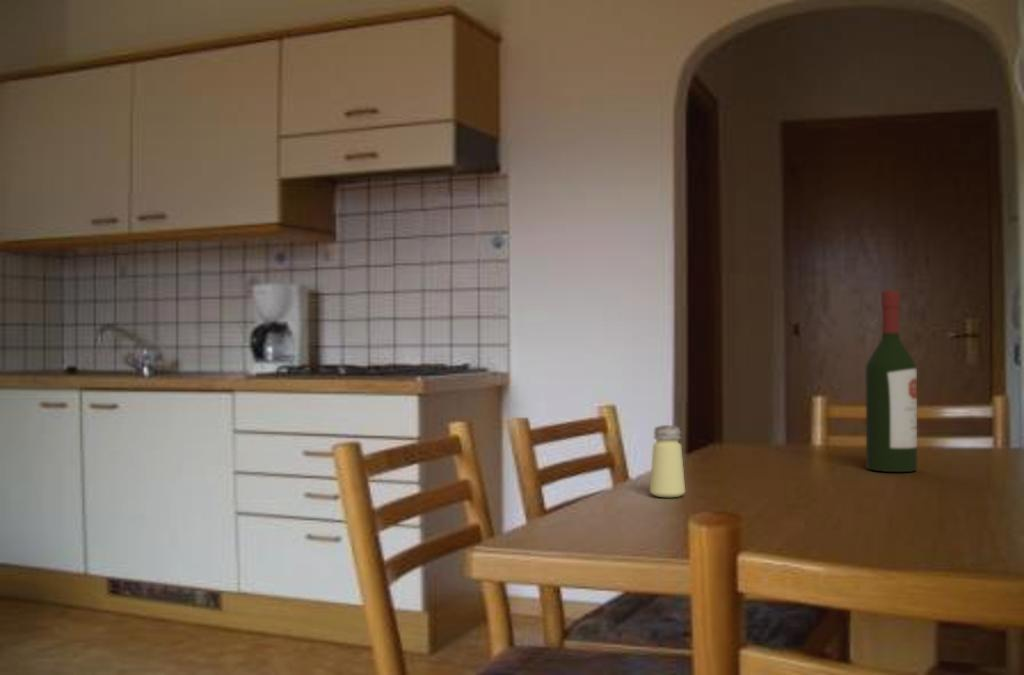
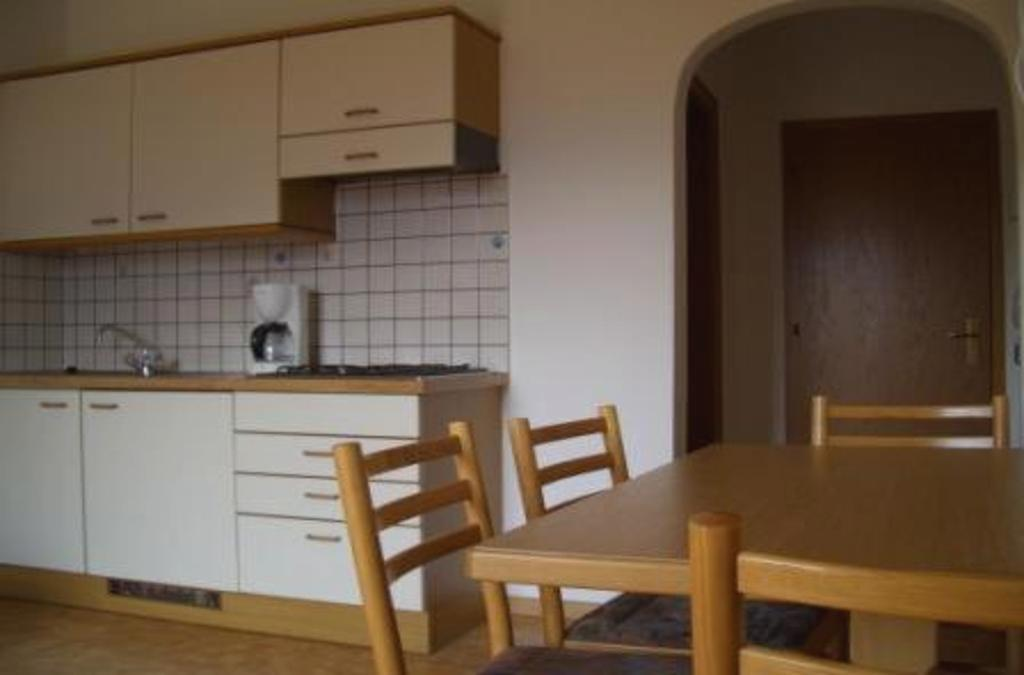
- wine bottle (890, 380)
- saltshaker (667, 460)
